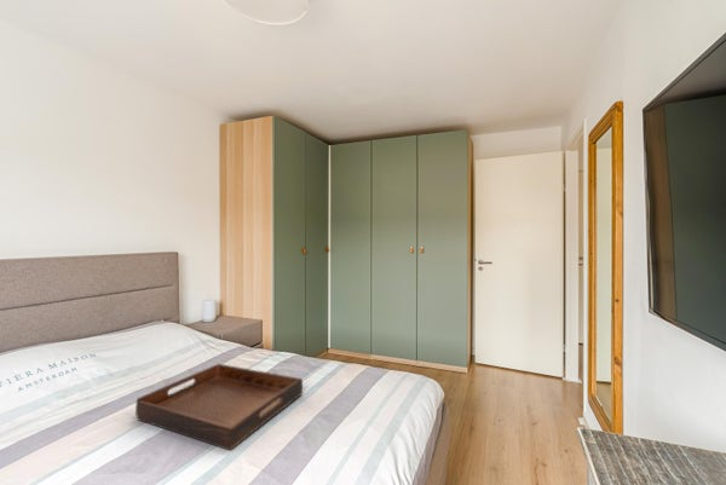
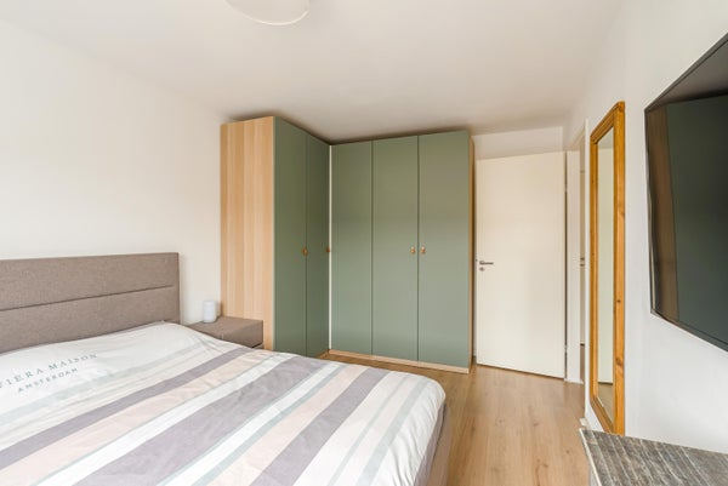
- serving tray (223, 397)
